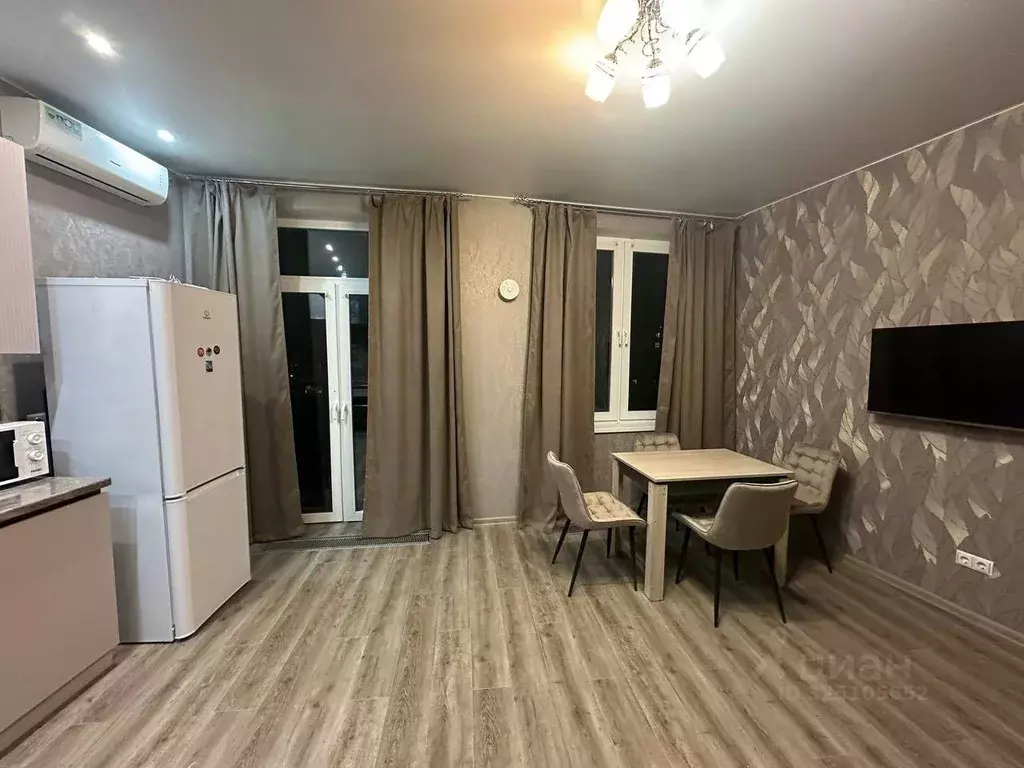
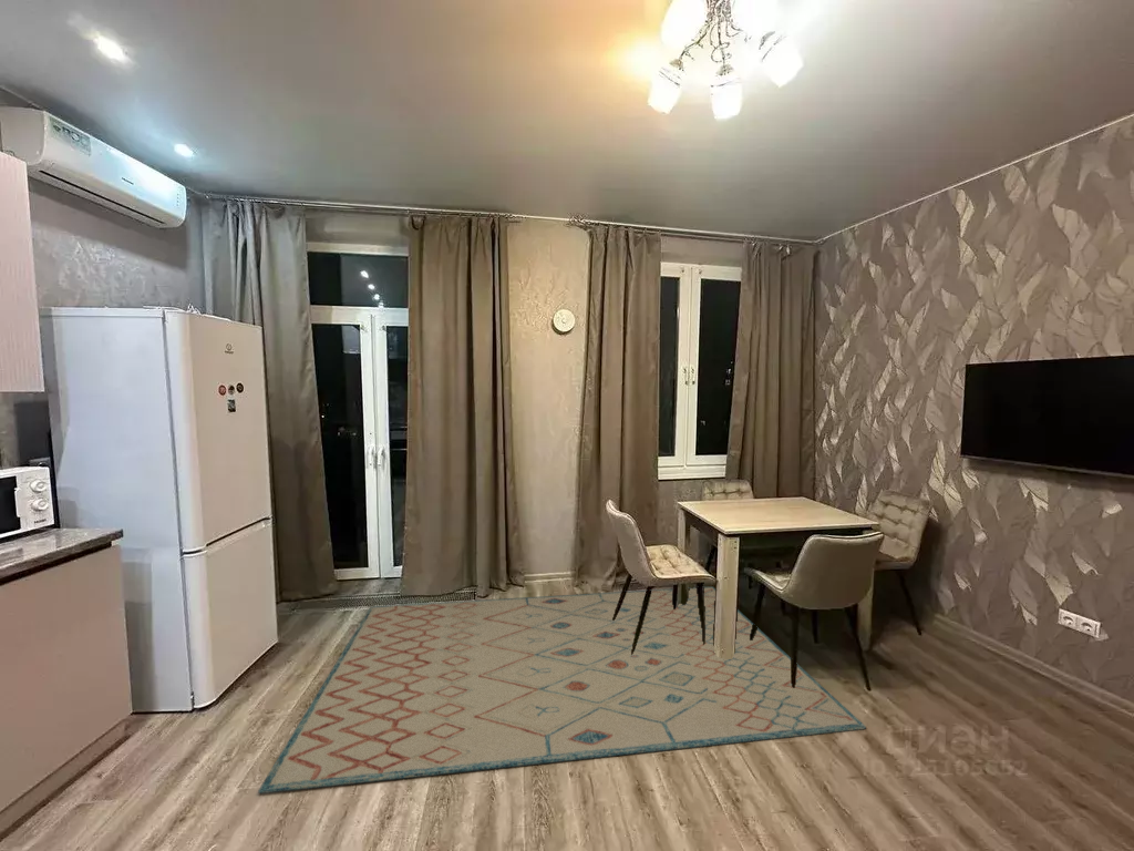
+ rug (564, 654)
